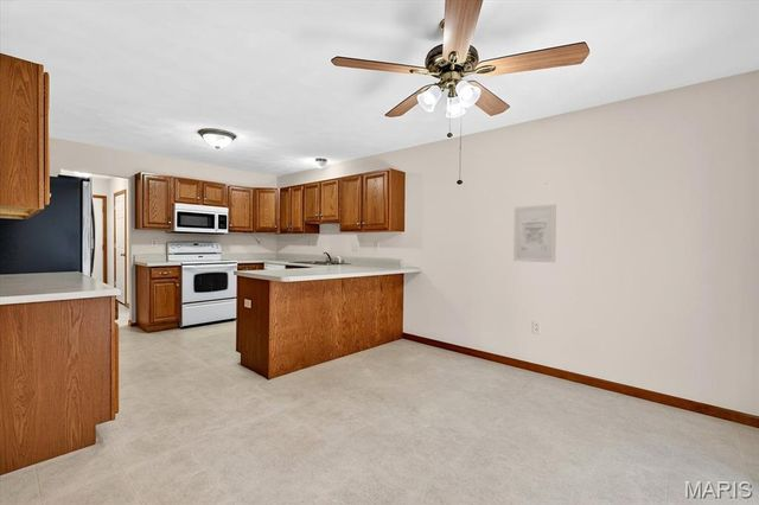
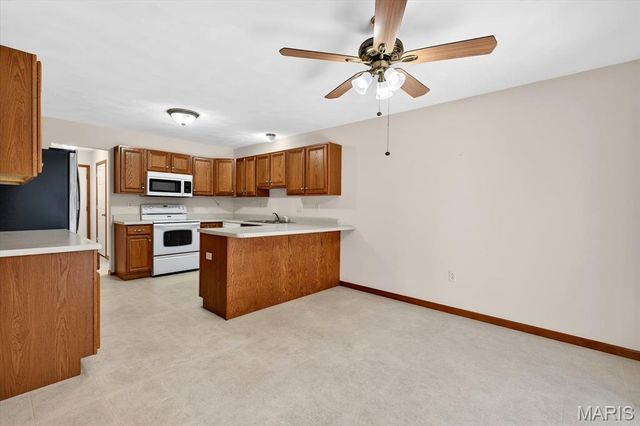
- wall art (534, 234)
